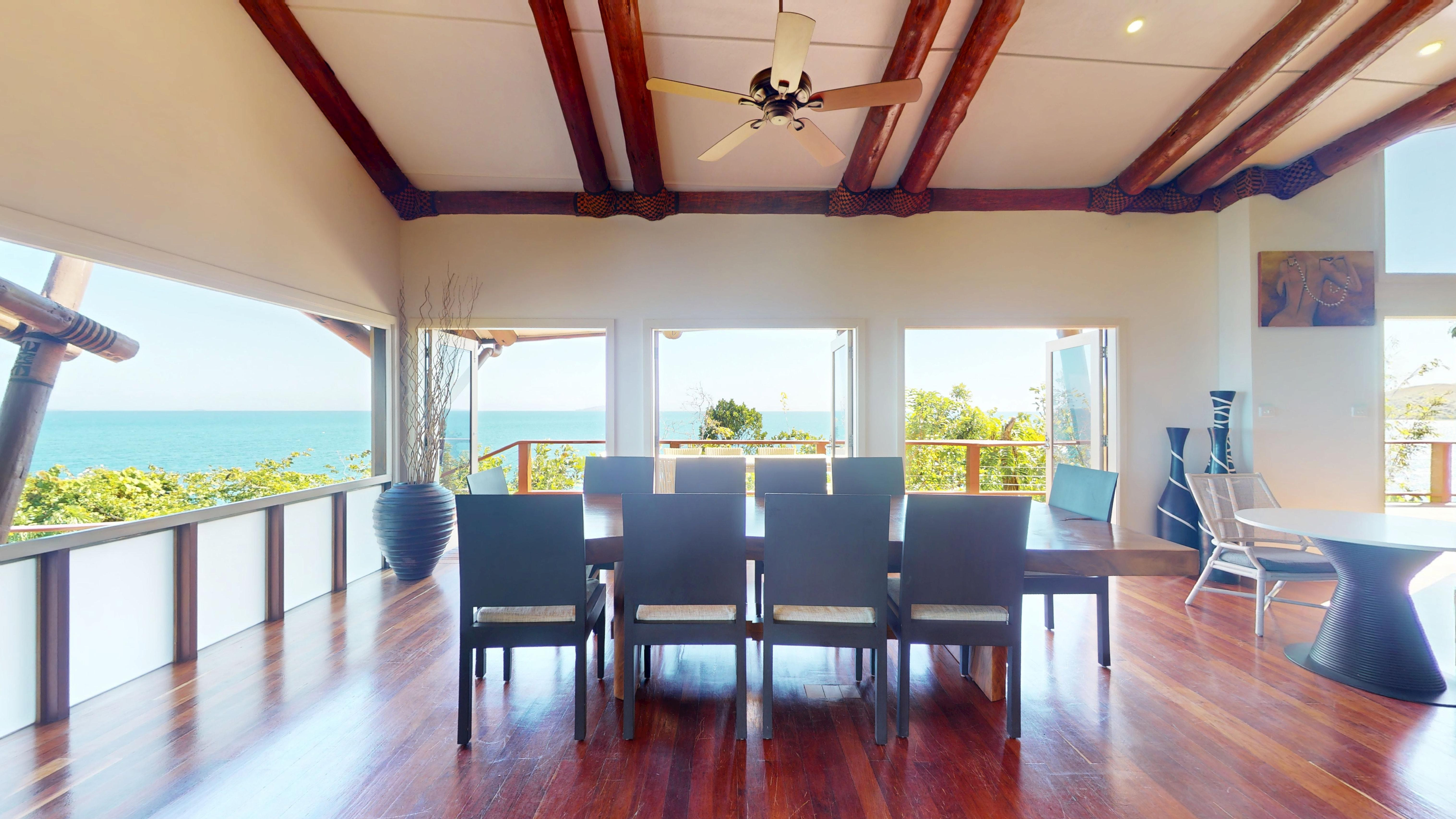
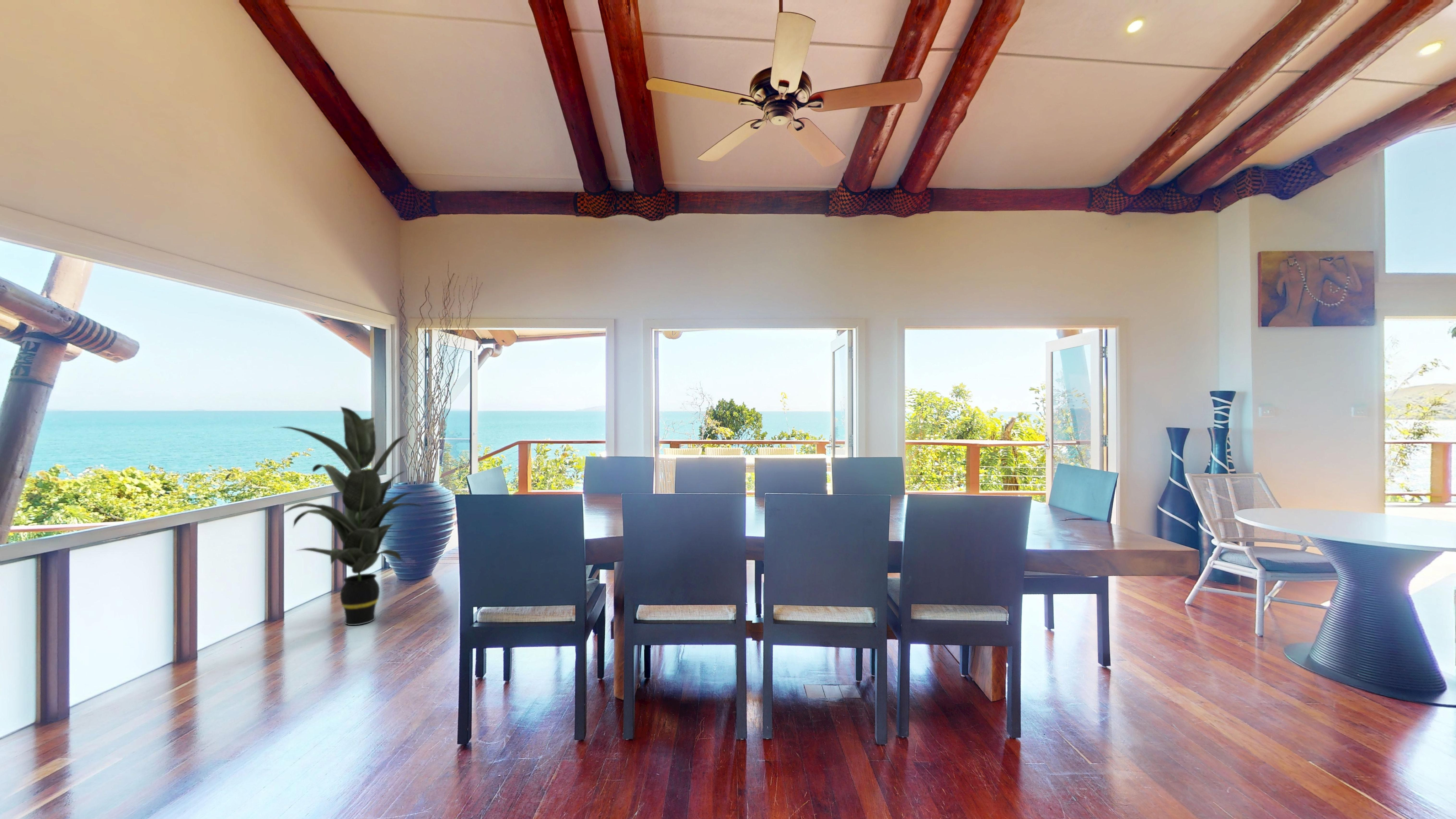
+ indoor plant (350, 515)
